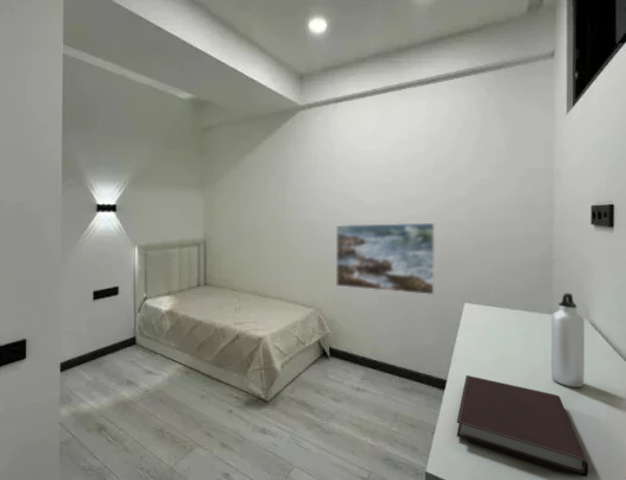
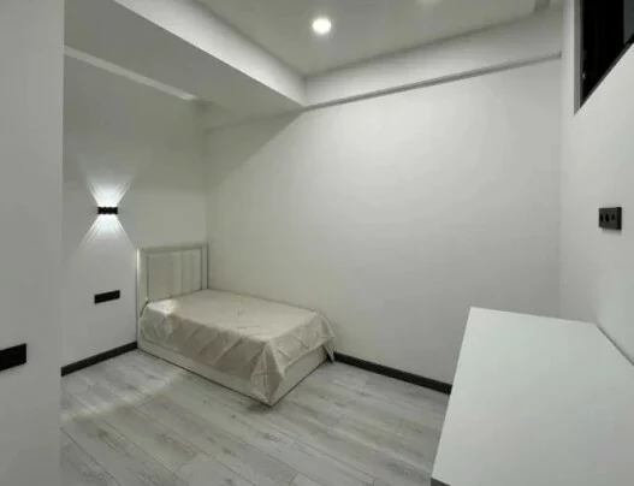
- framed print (381, 257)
- notebook (512, 413)
- water bottle (567, 337)
